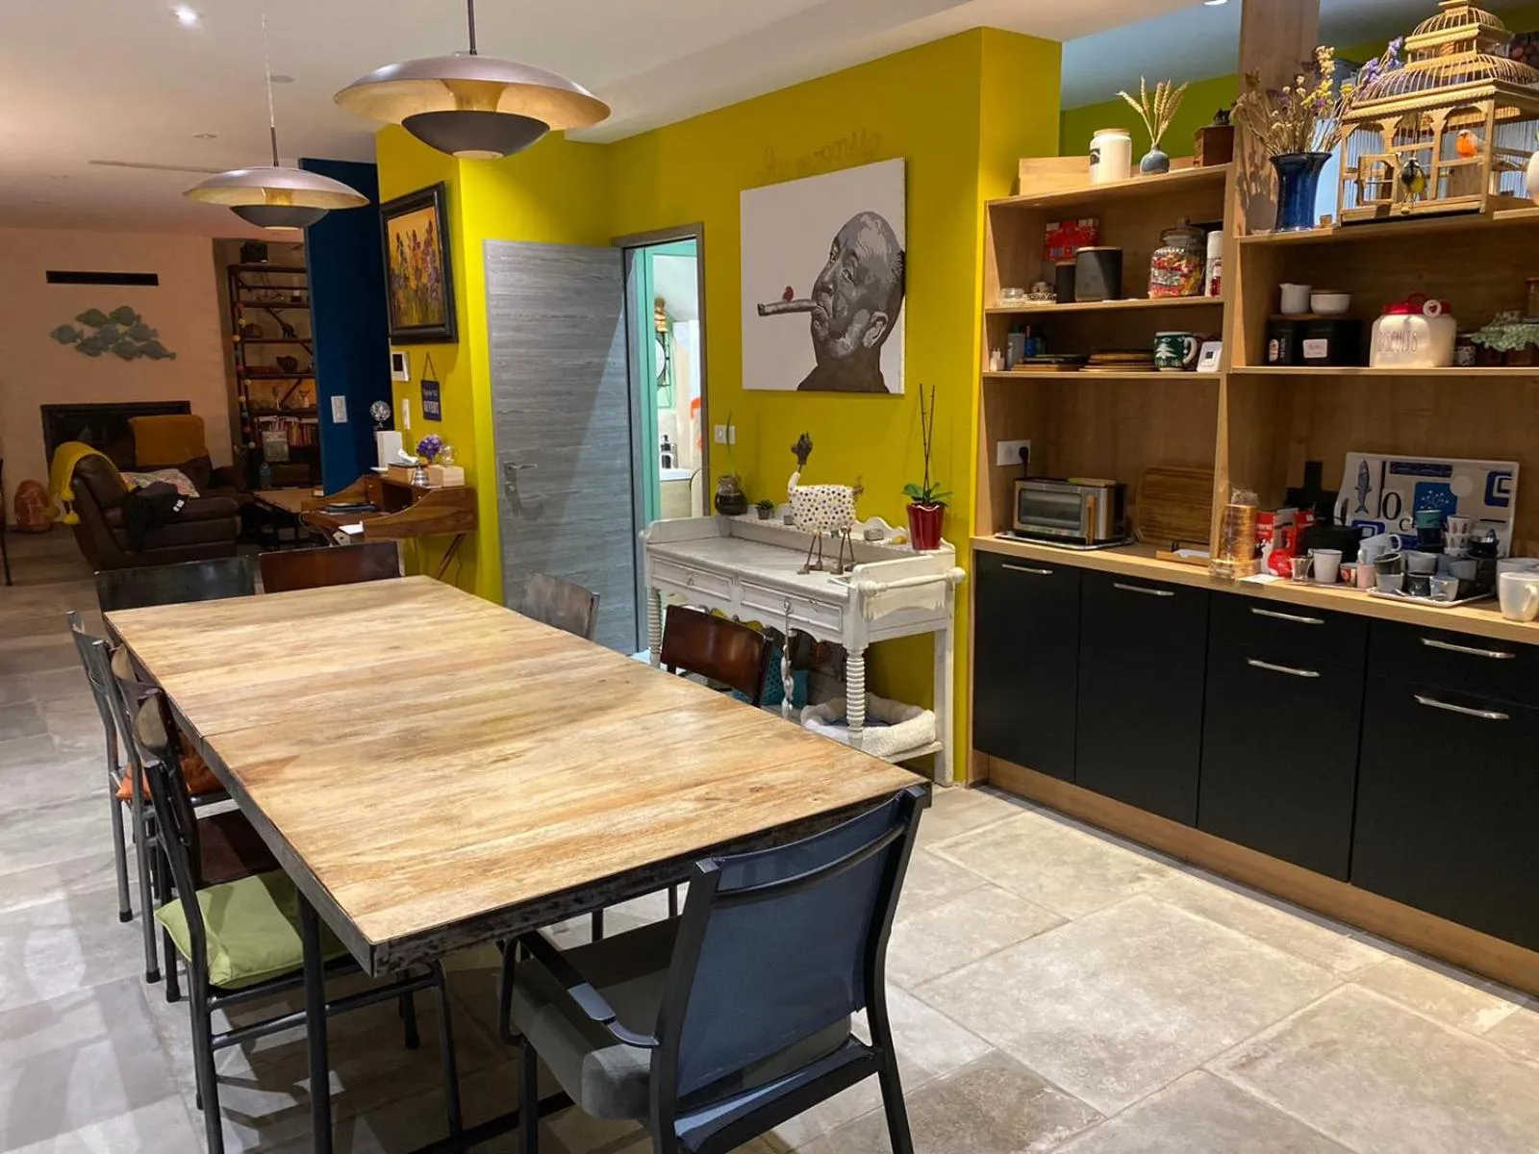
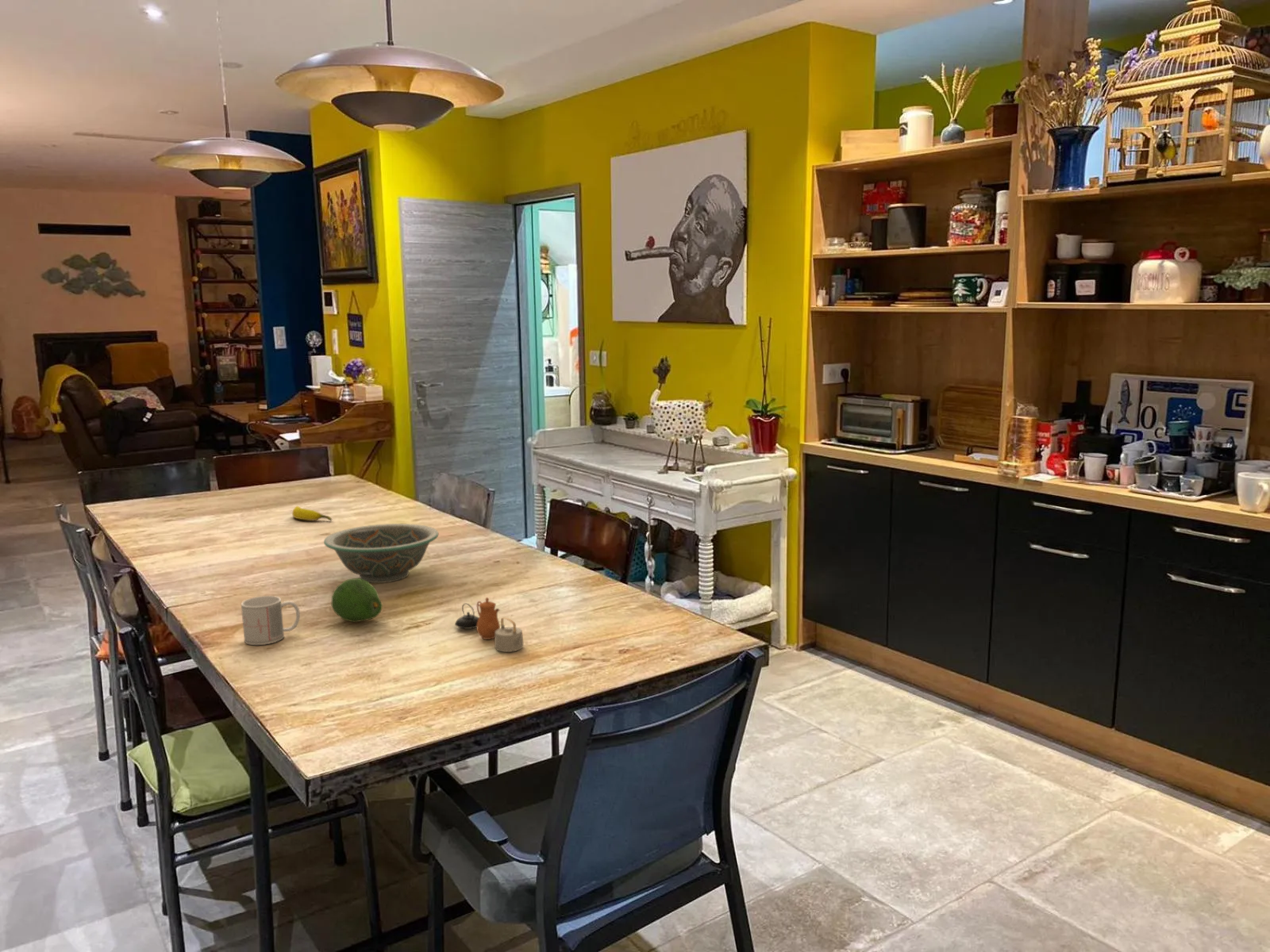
+ banana (308, 512)
+ mug (271, 618)
+ teapot (489, 618)
+ decorative bowl (383, 556)
+ fruit (357, 601)
